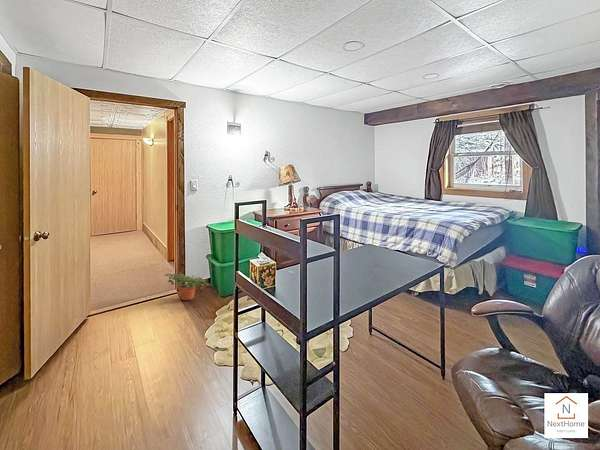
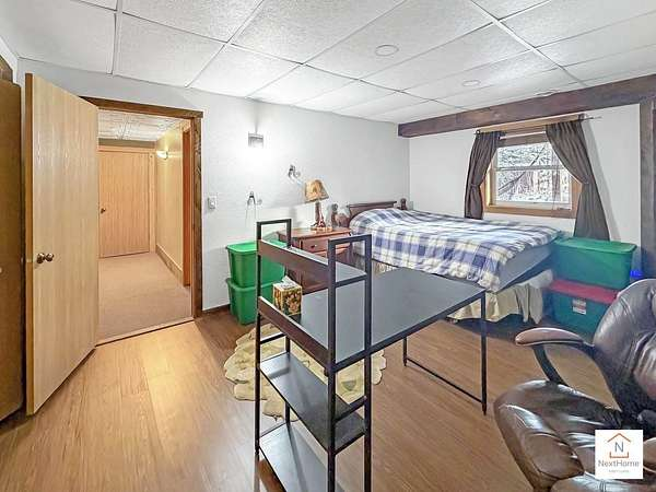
- potted plant (190, 285)
